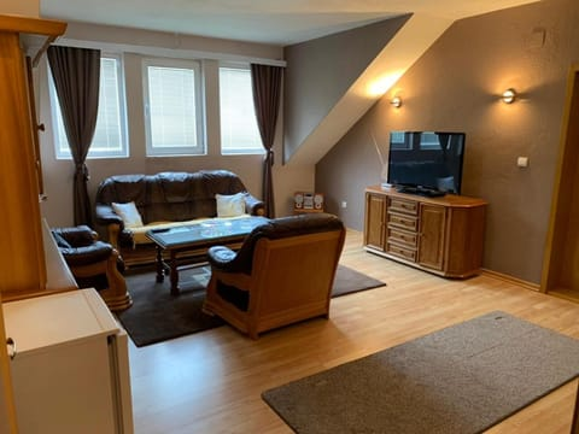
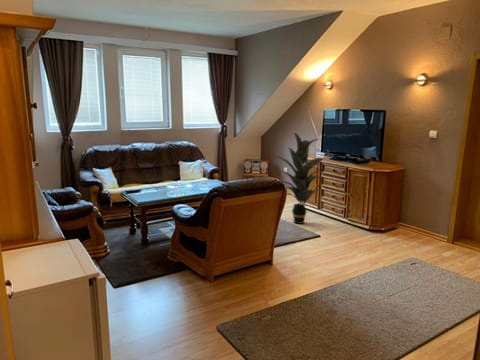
+ indoor plant (299, 178)
